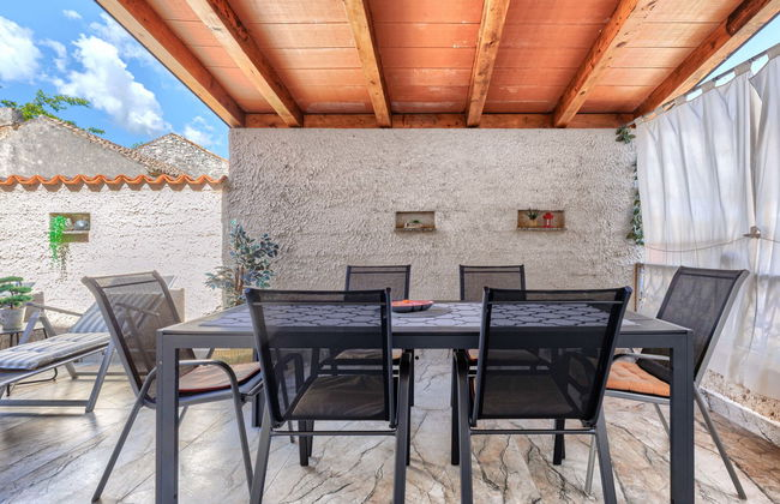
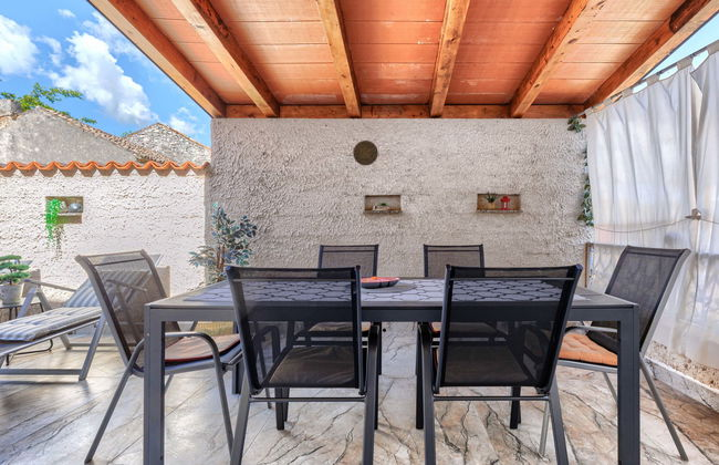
+ decorative plate (365, 153)
